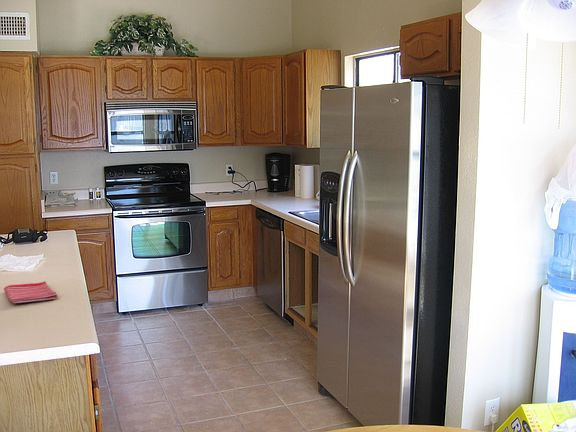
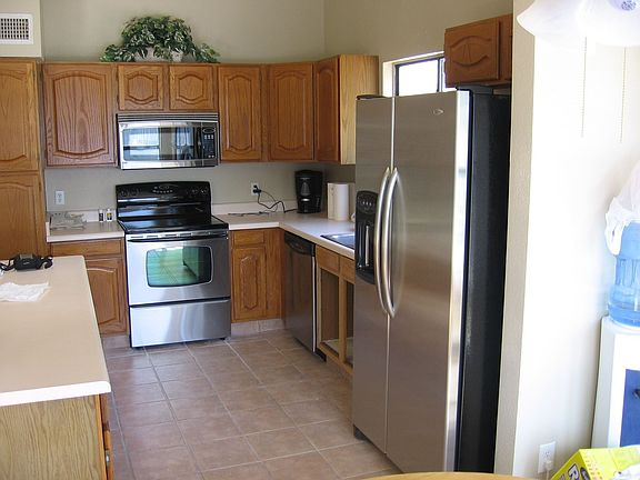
- dish towel (30, 292)
